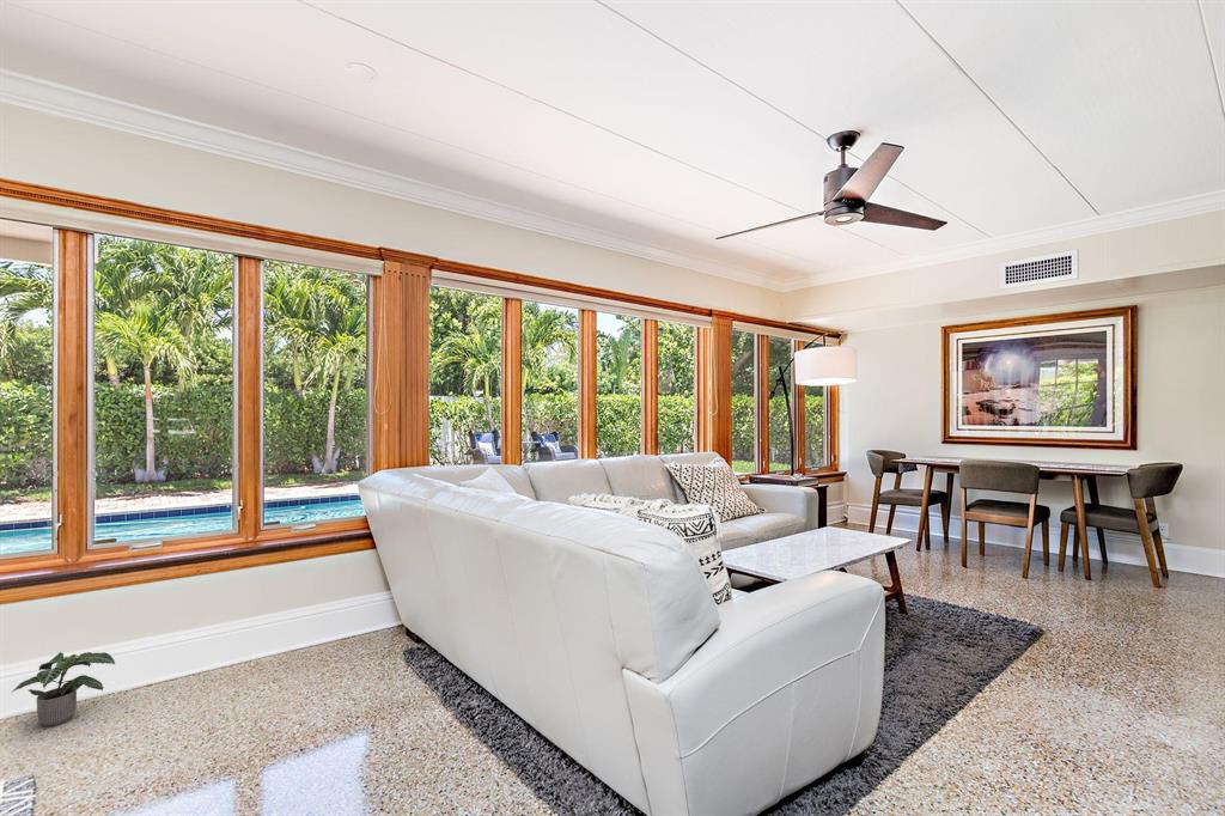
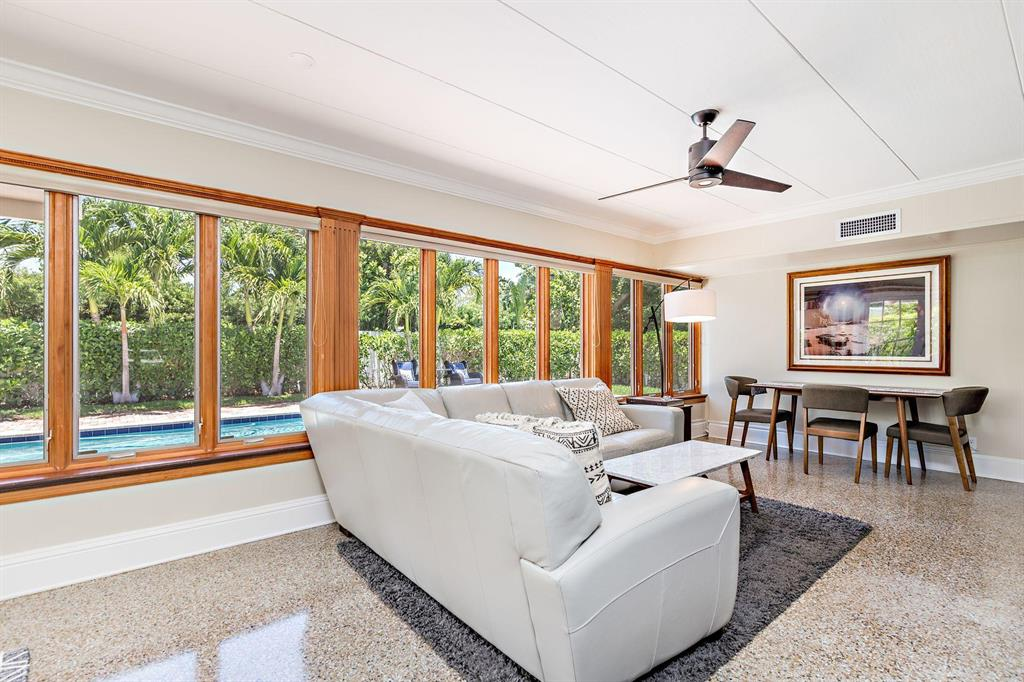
- potted plant (65, 686)
